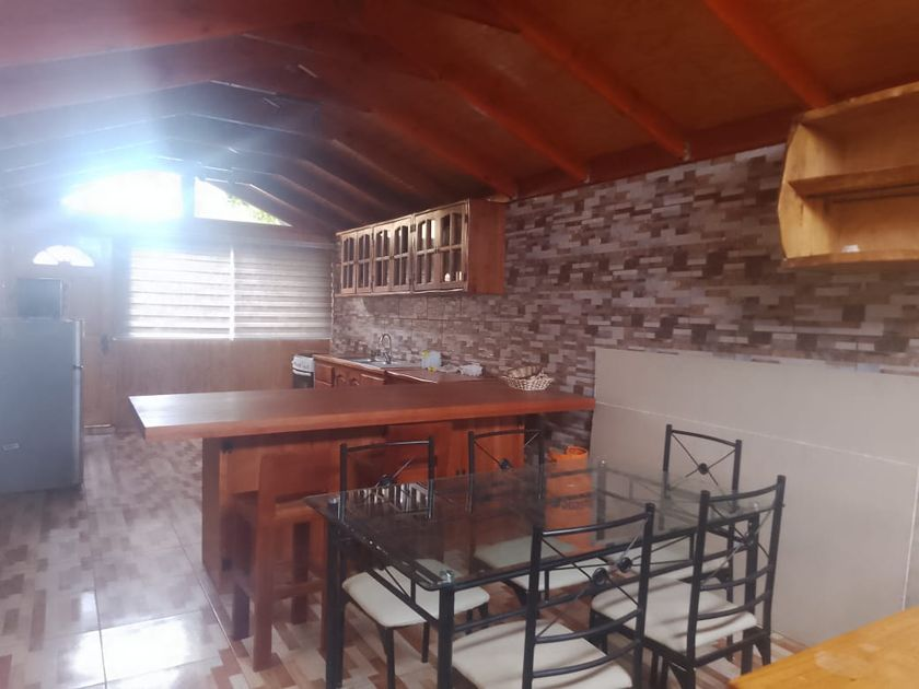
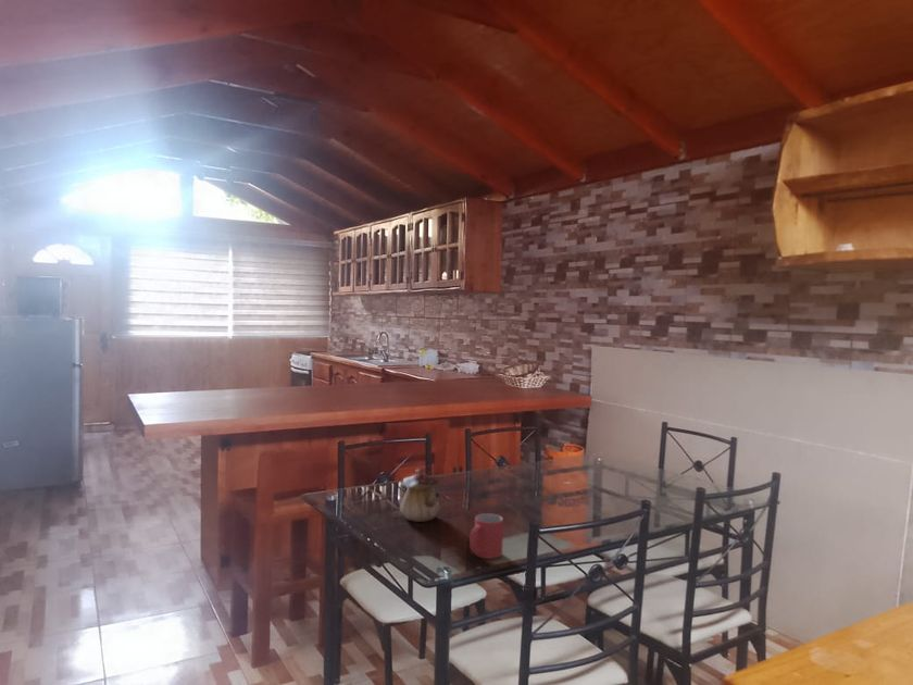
+ mug (484, 537)
+ teapot (417, 491)
